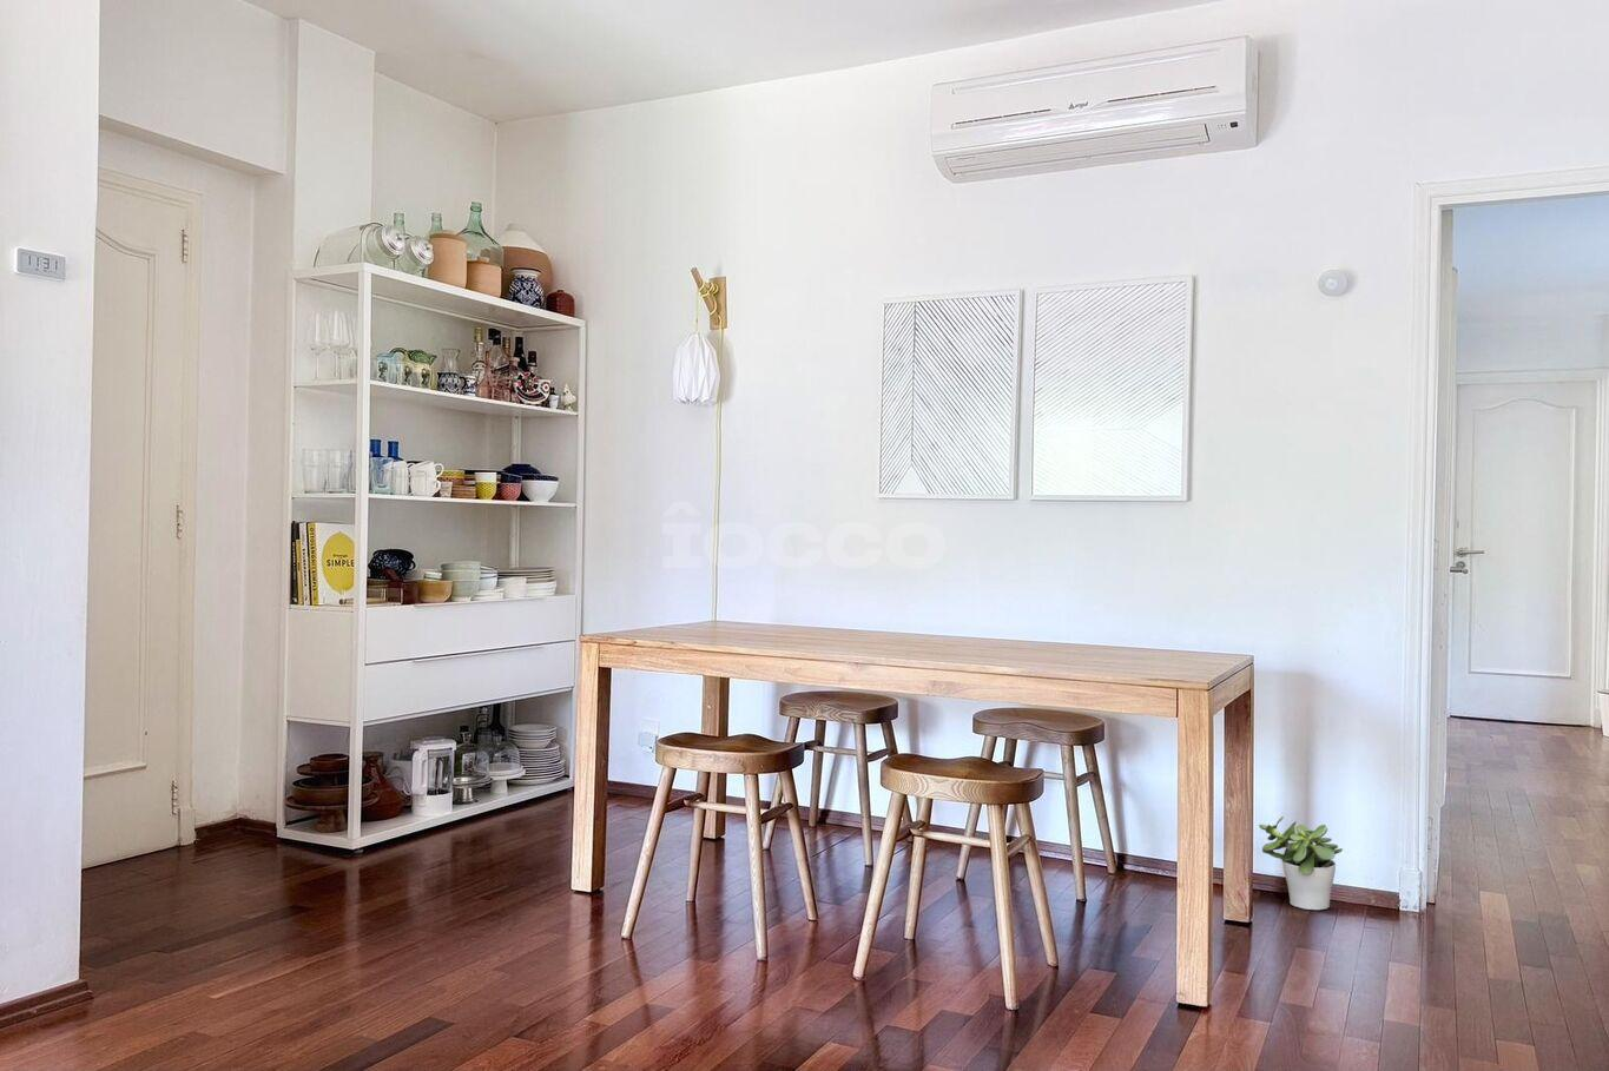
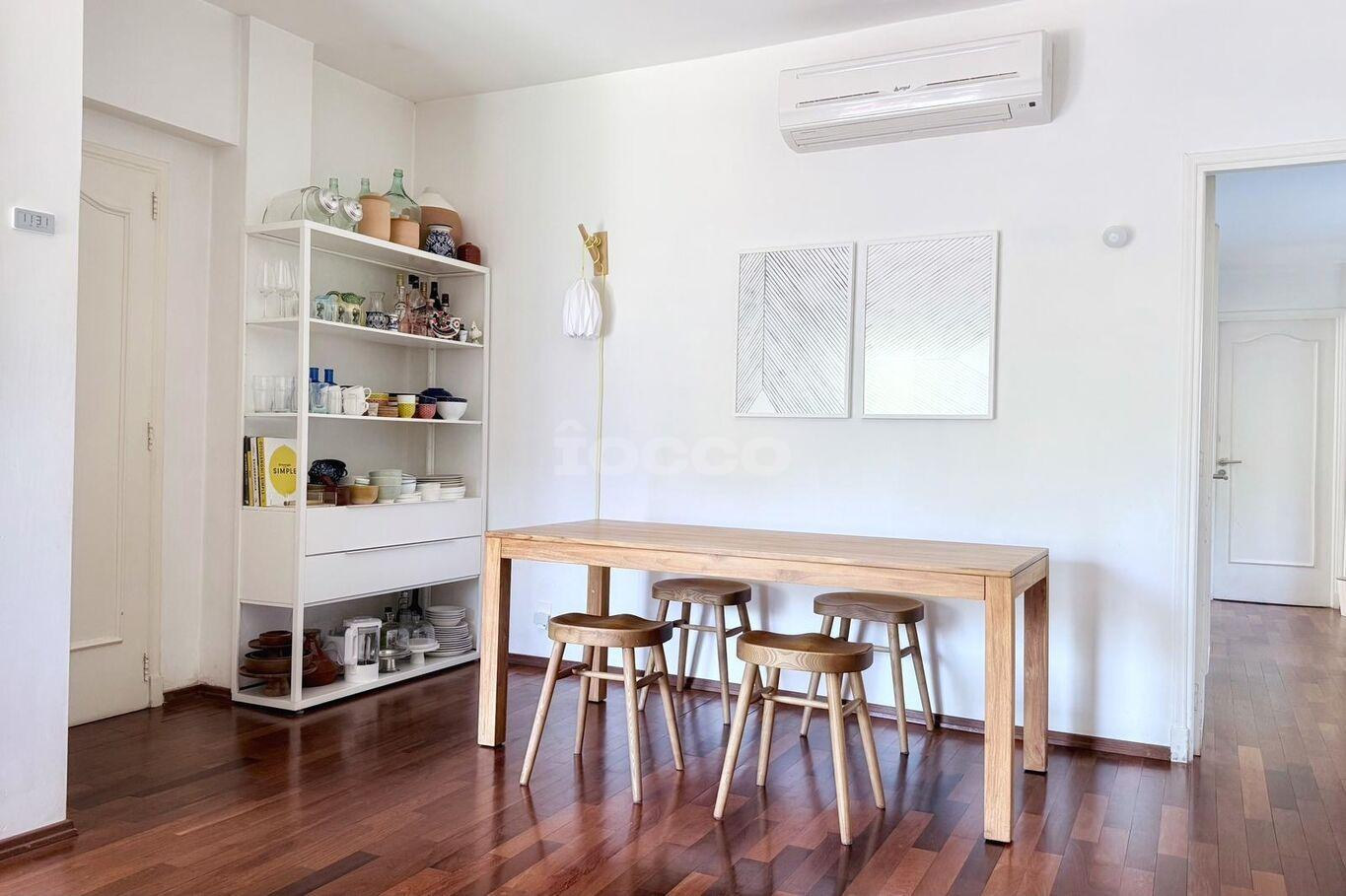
- potted plant (1298, 862)
